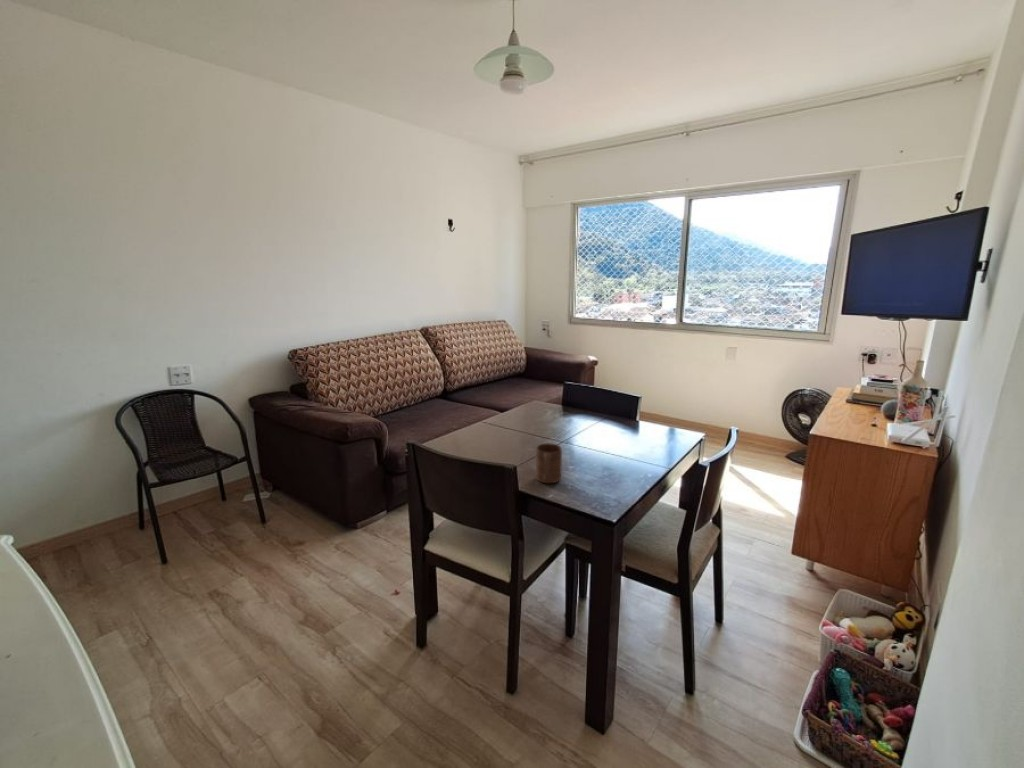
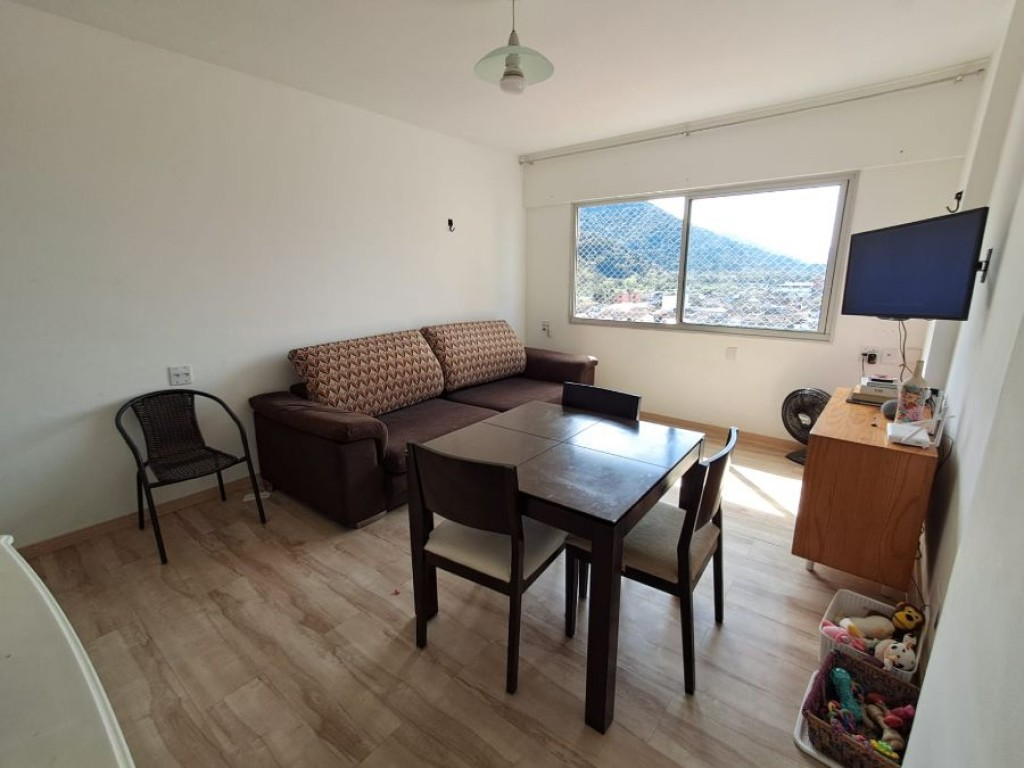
- cup (549, 464)
